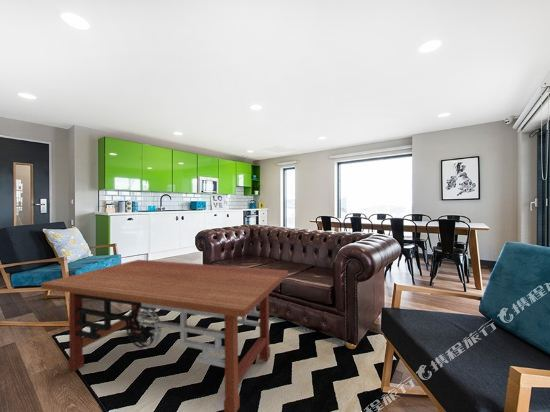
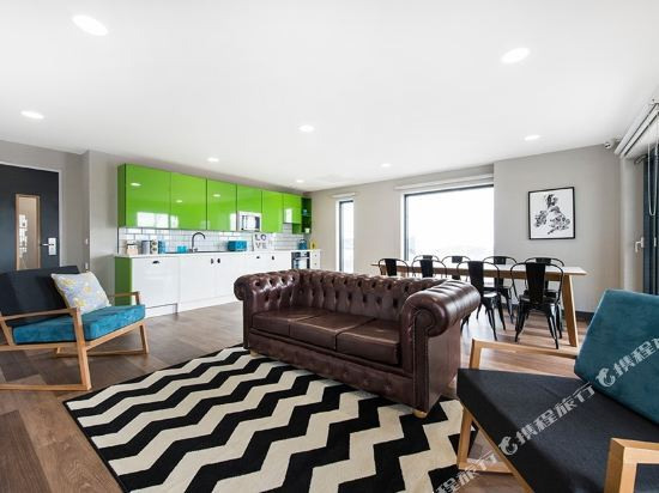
- coffee table (174, 323)
